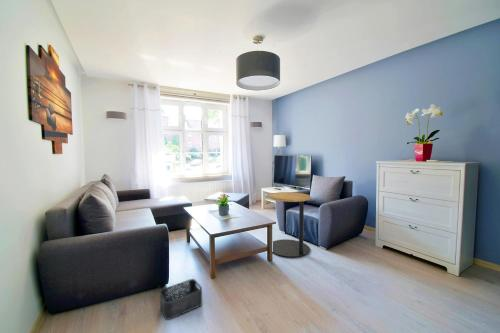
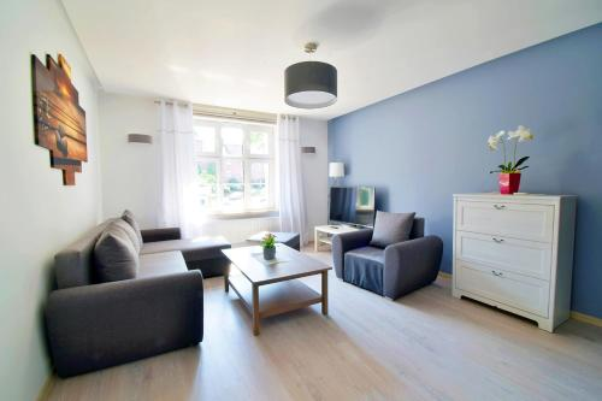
- storage bin (181, 297)
- side table (299, 221)
